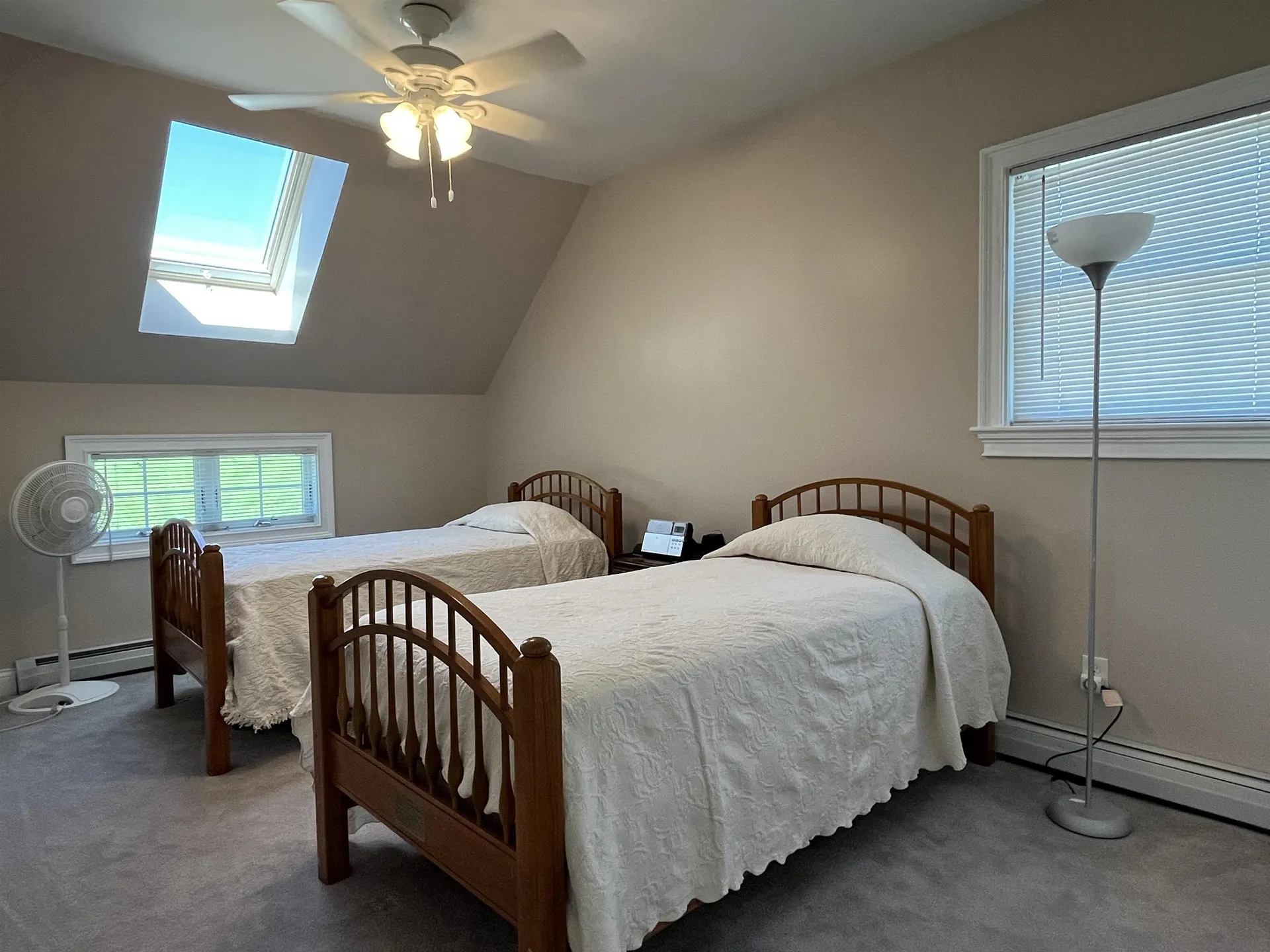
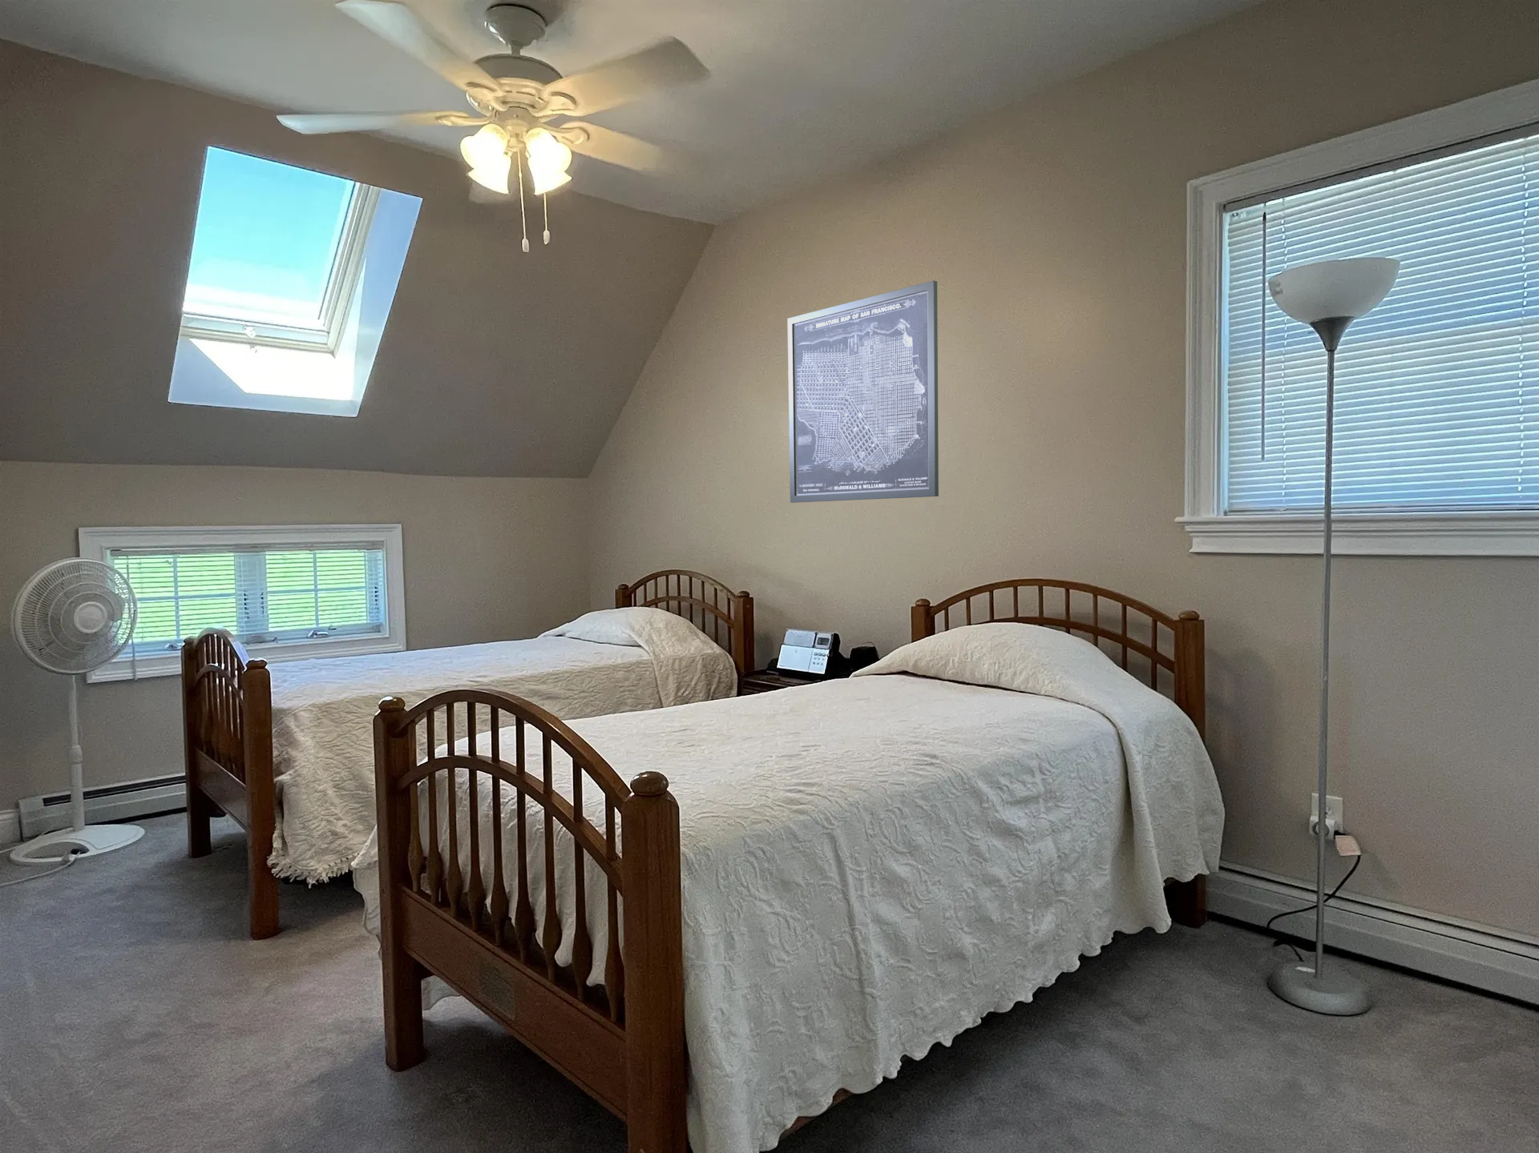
+ wall art (858, 401)
